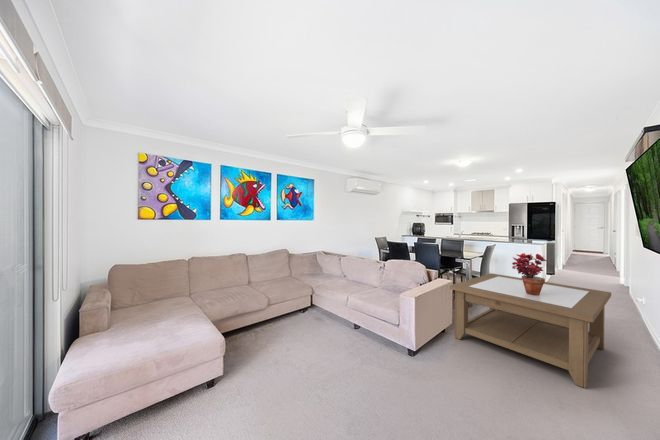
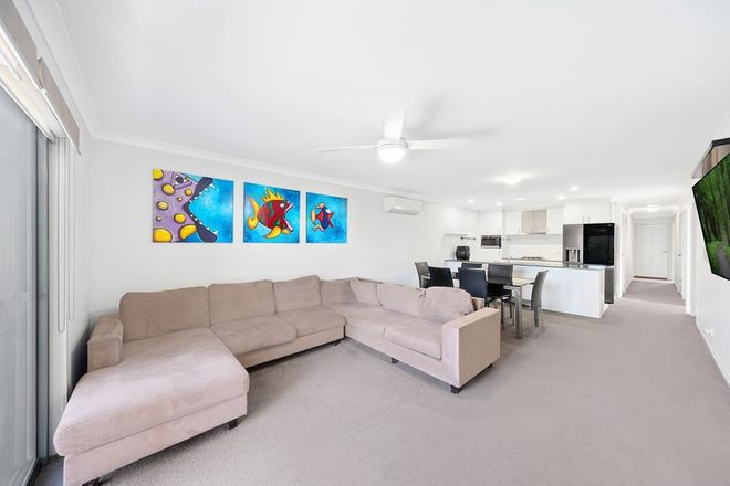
- coffee table (526, 315)
- potted plant (529, 273)
